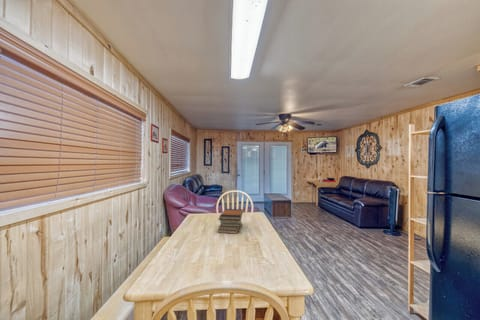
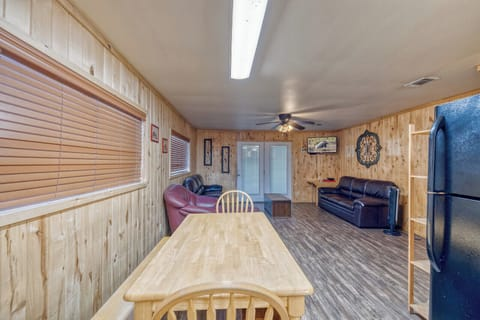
- book stack (231, 220)
